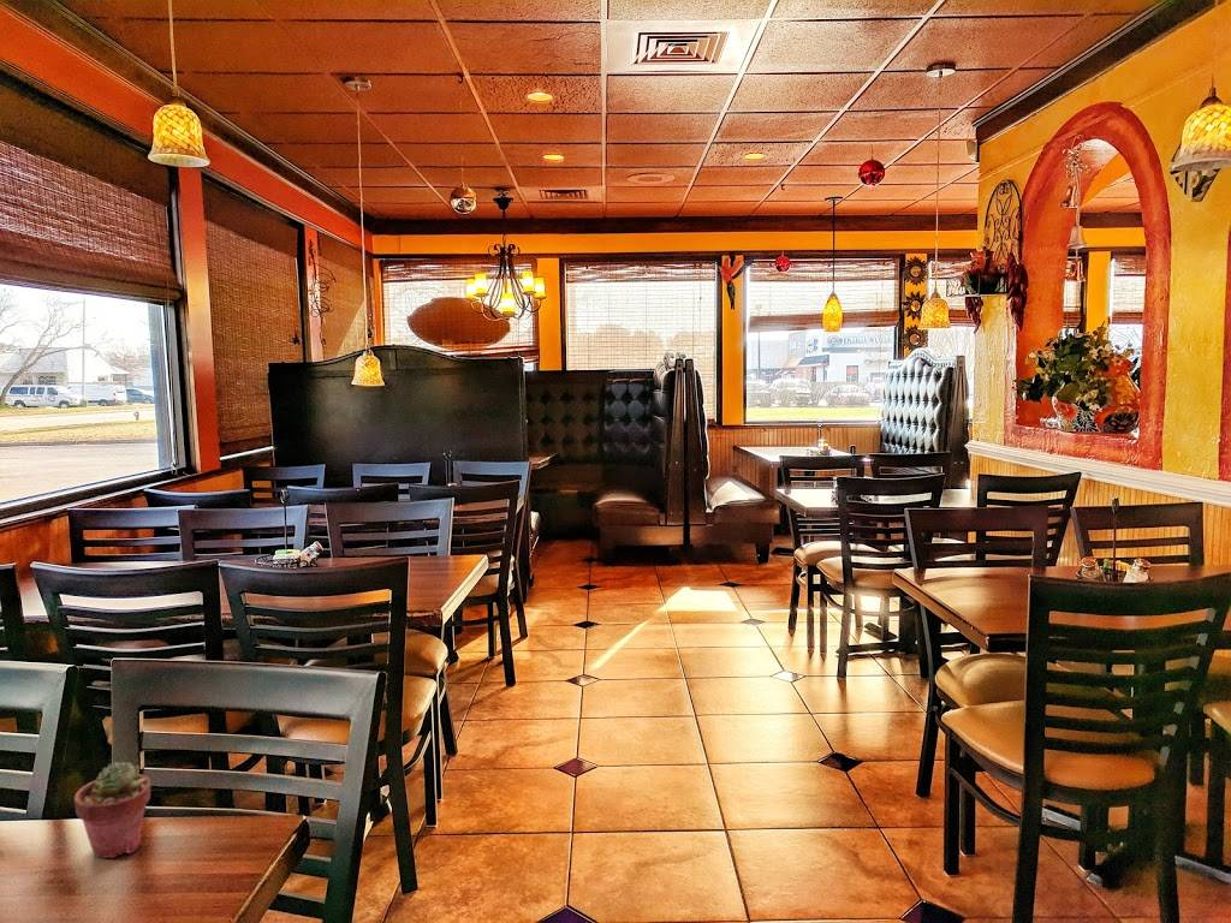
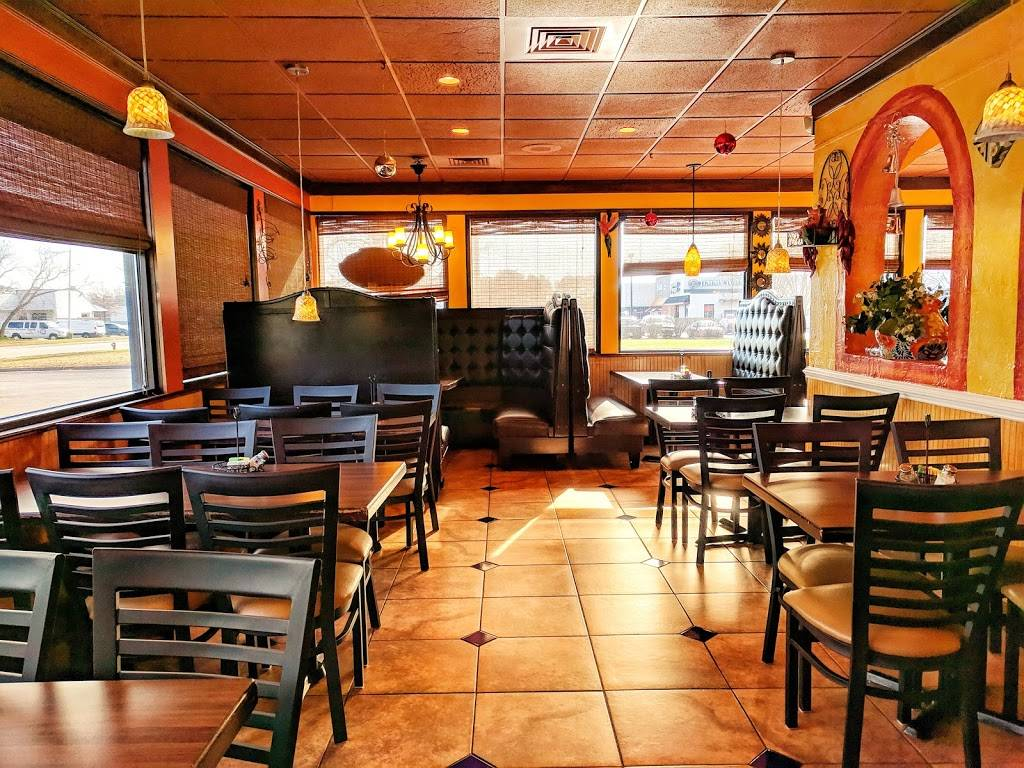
- potted succulent (114, 805)
